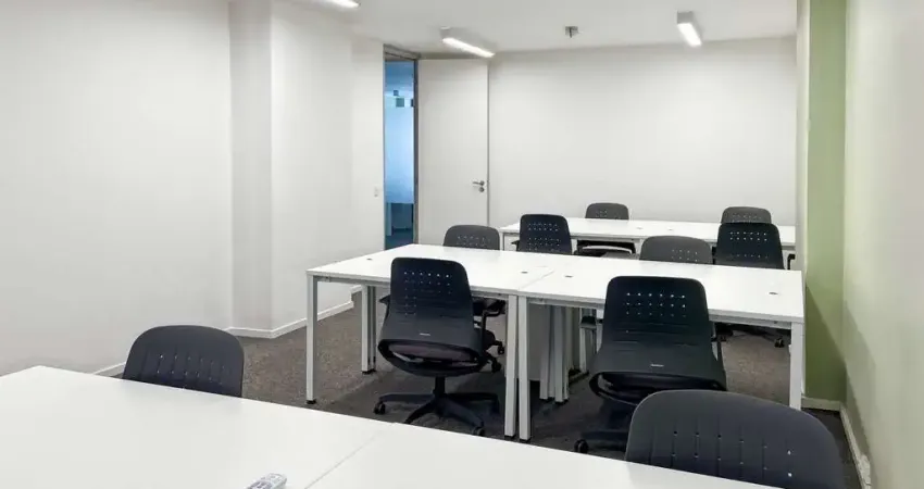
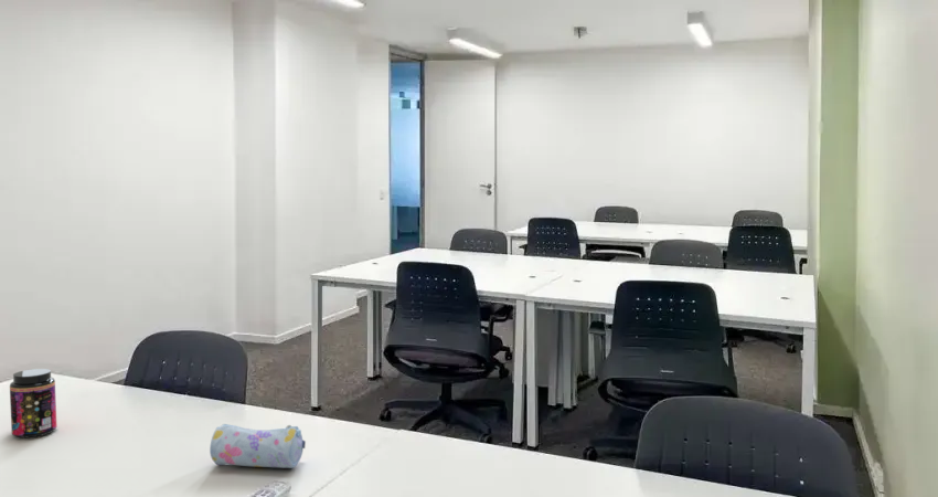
+ jar (33, 402)
+ pencil case (257, 445)
